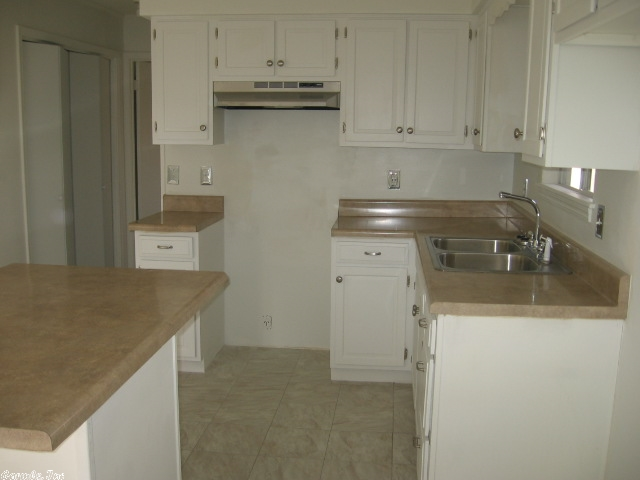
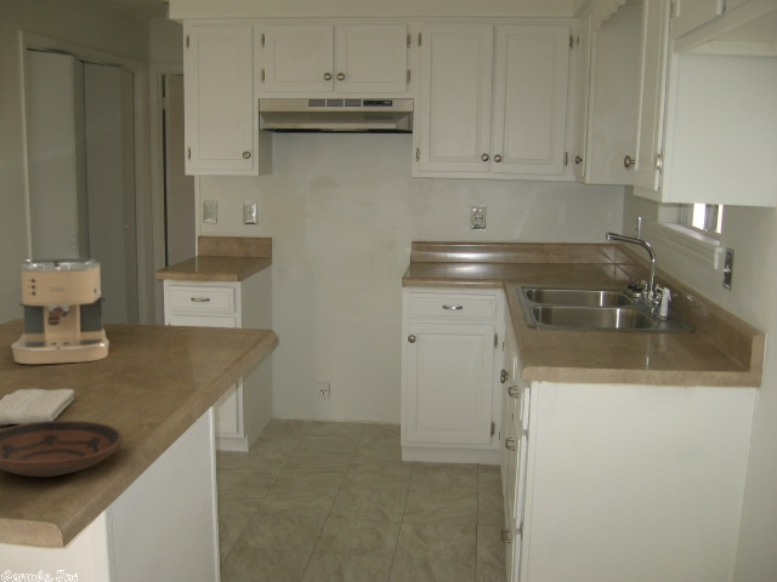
+ coffee maker (59, 307)
+ washcloth (33, 405)
+ bowl (51, 452)
